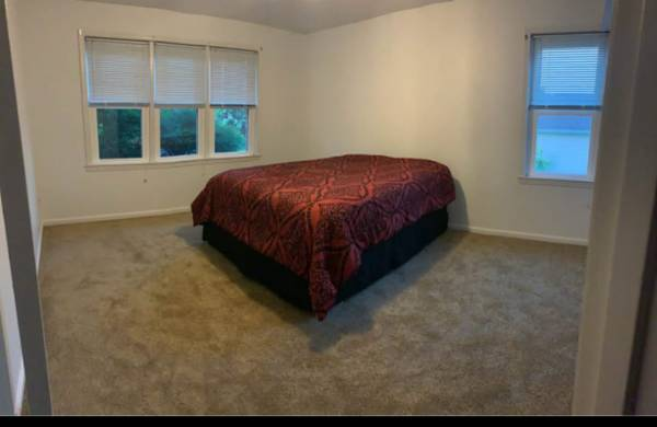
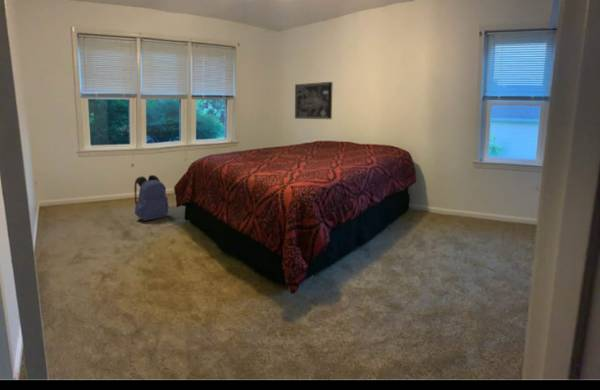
+ backpack (148, 196)
+ wall art (312, 101)
